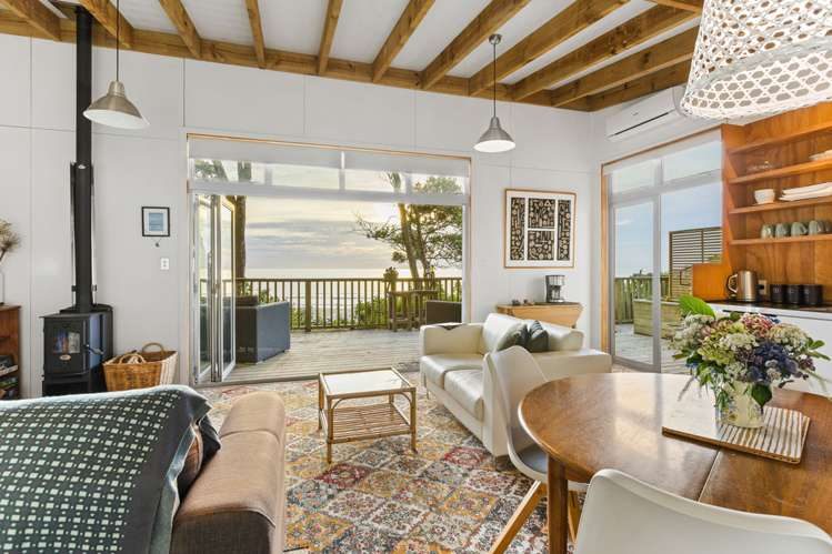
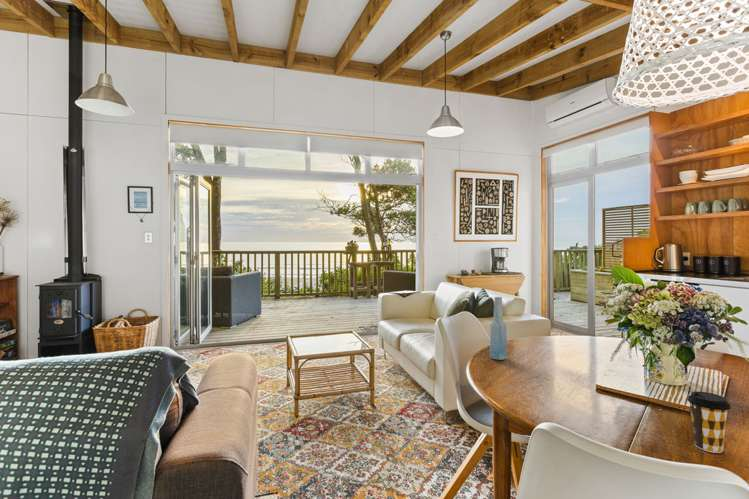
+ bottle (498, 327)
+ coffee cup (708, 421)
